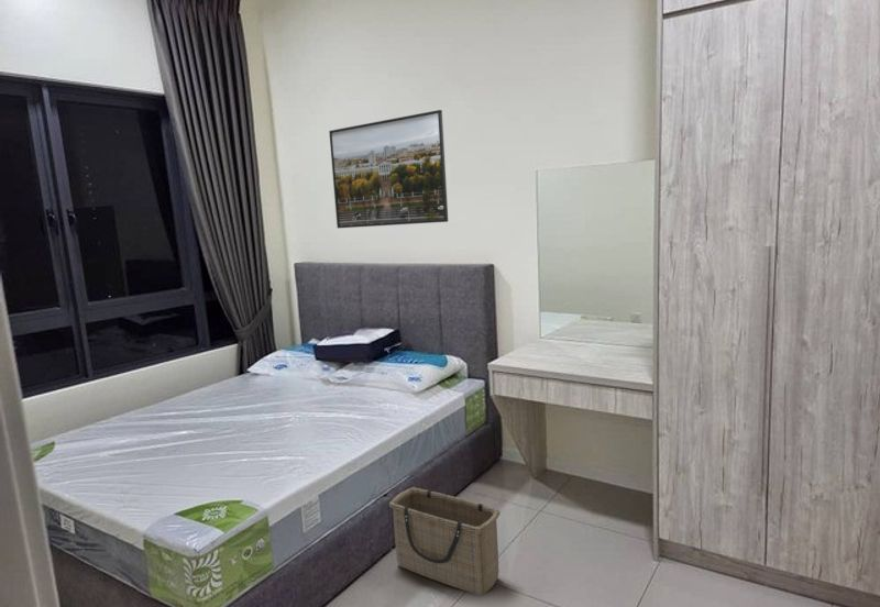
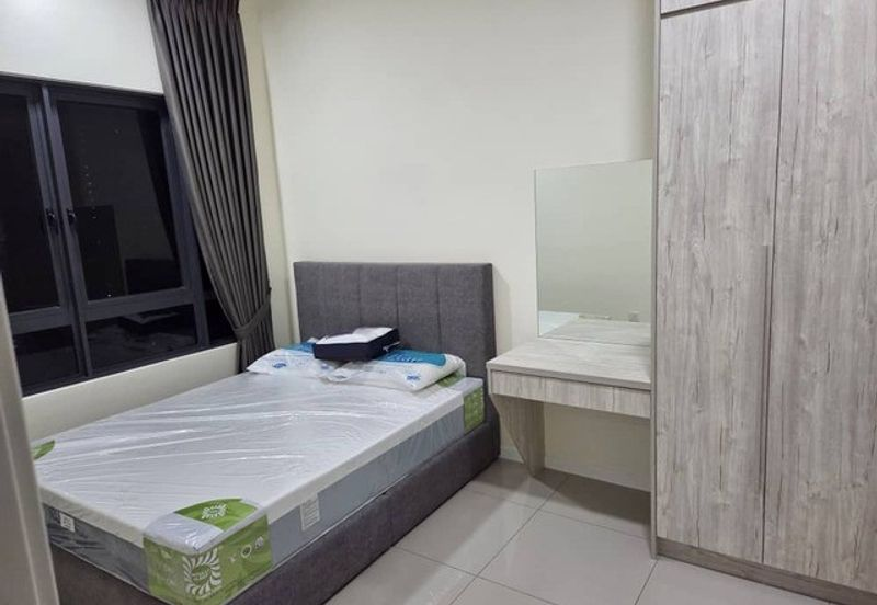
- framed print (385, 174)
- basket (444, 539)
